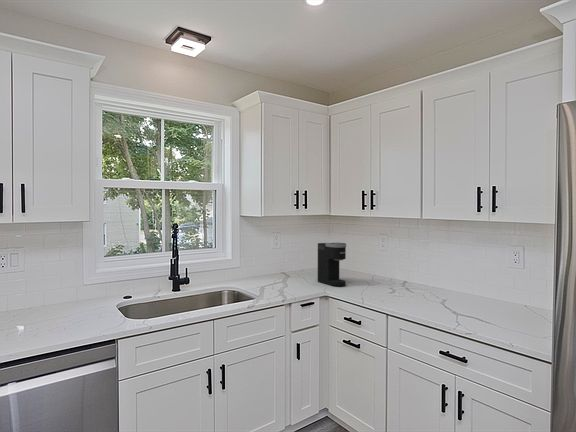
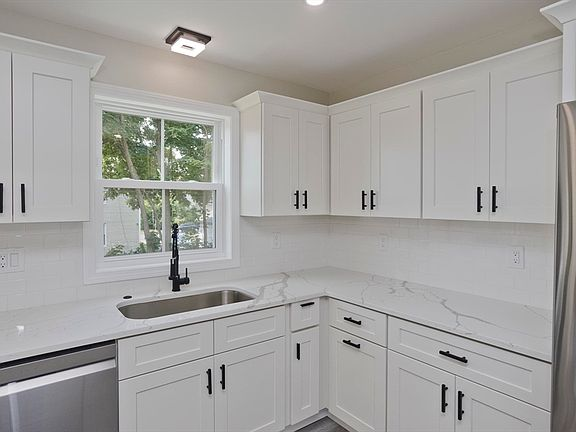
- coffee maker (331, 262)
